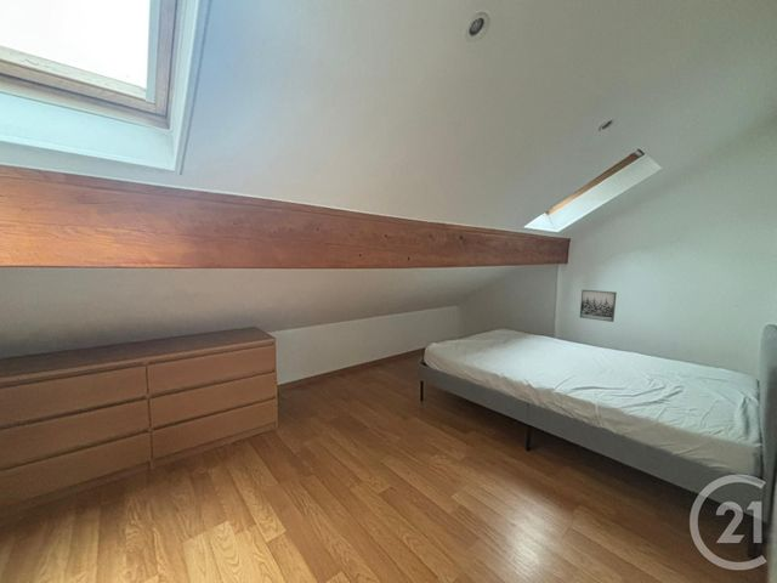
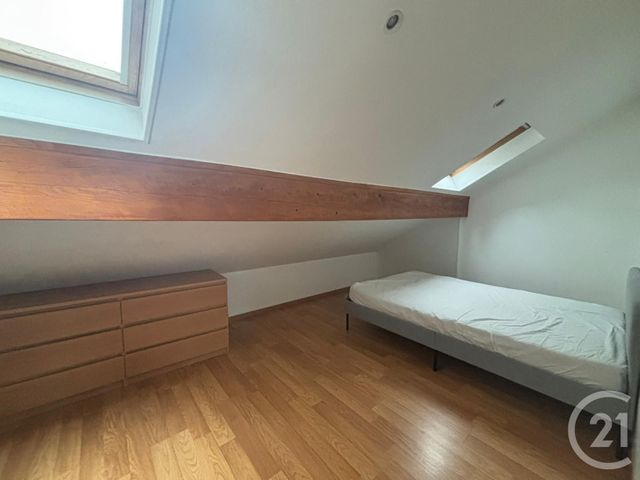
- wall art (597, 305)
